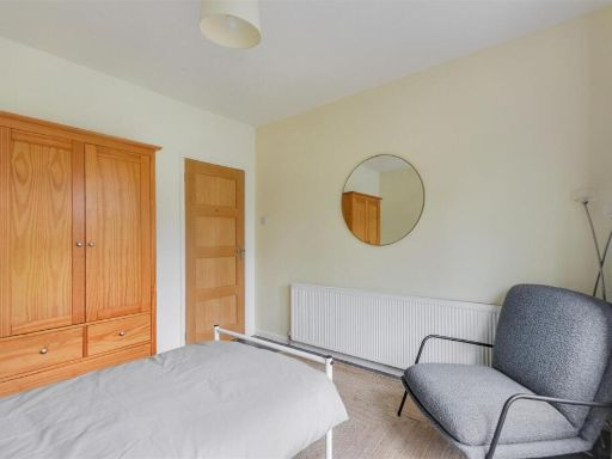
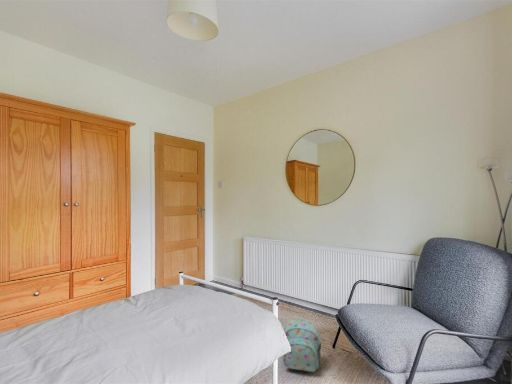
+ backpack (301, 344)
